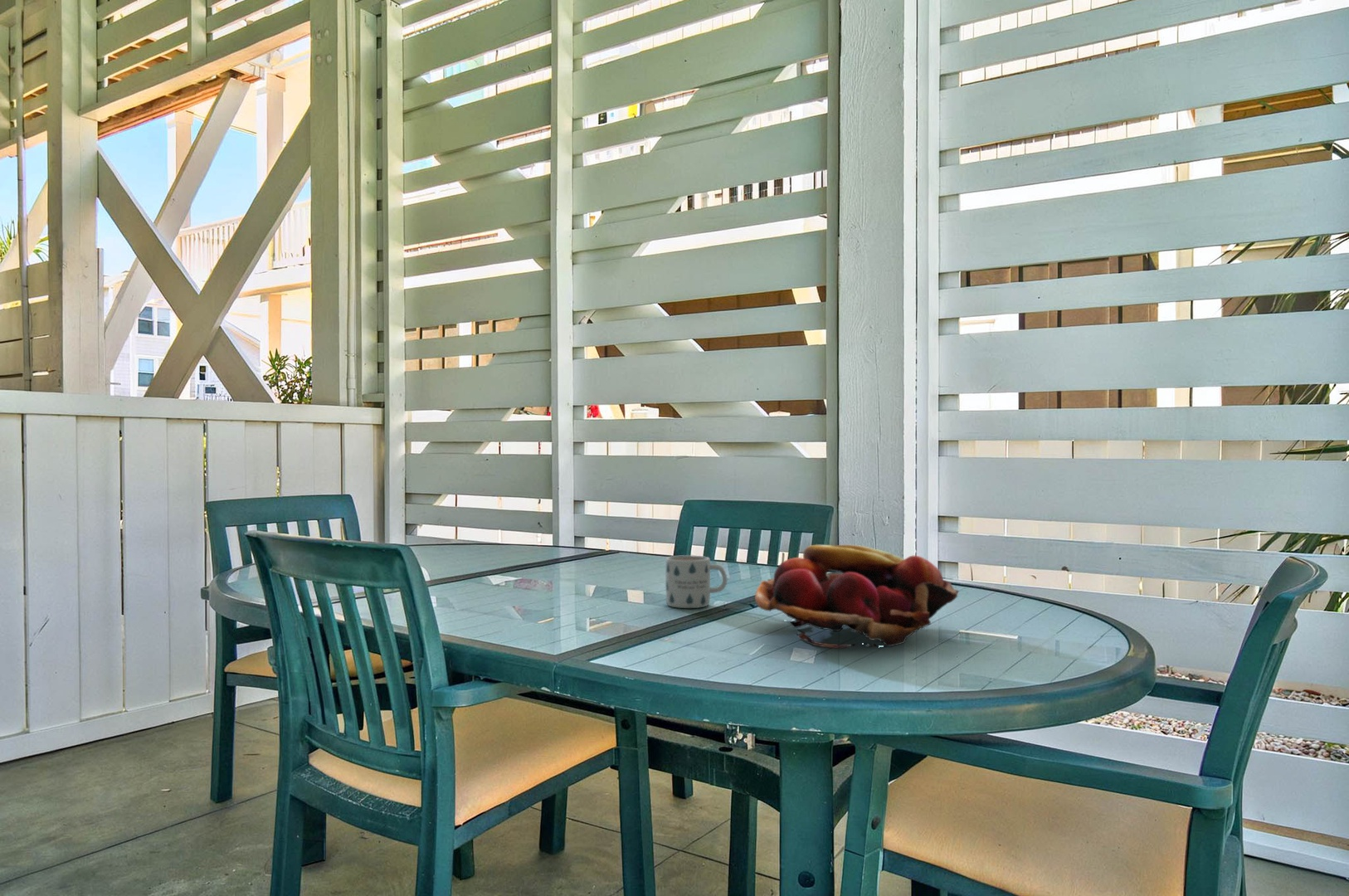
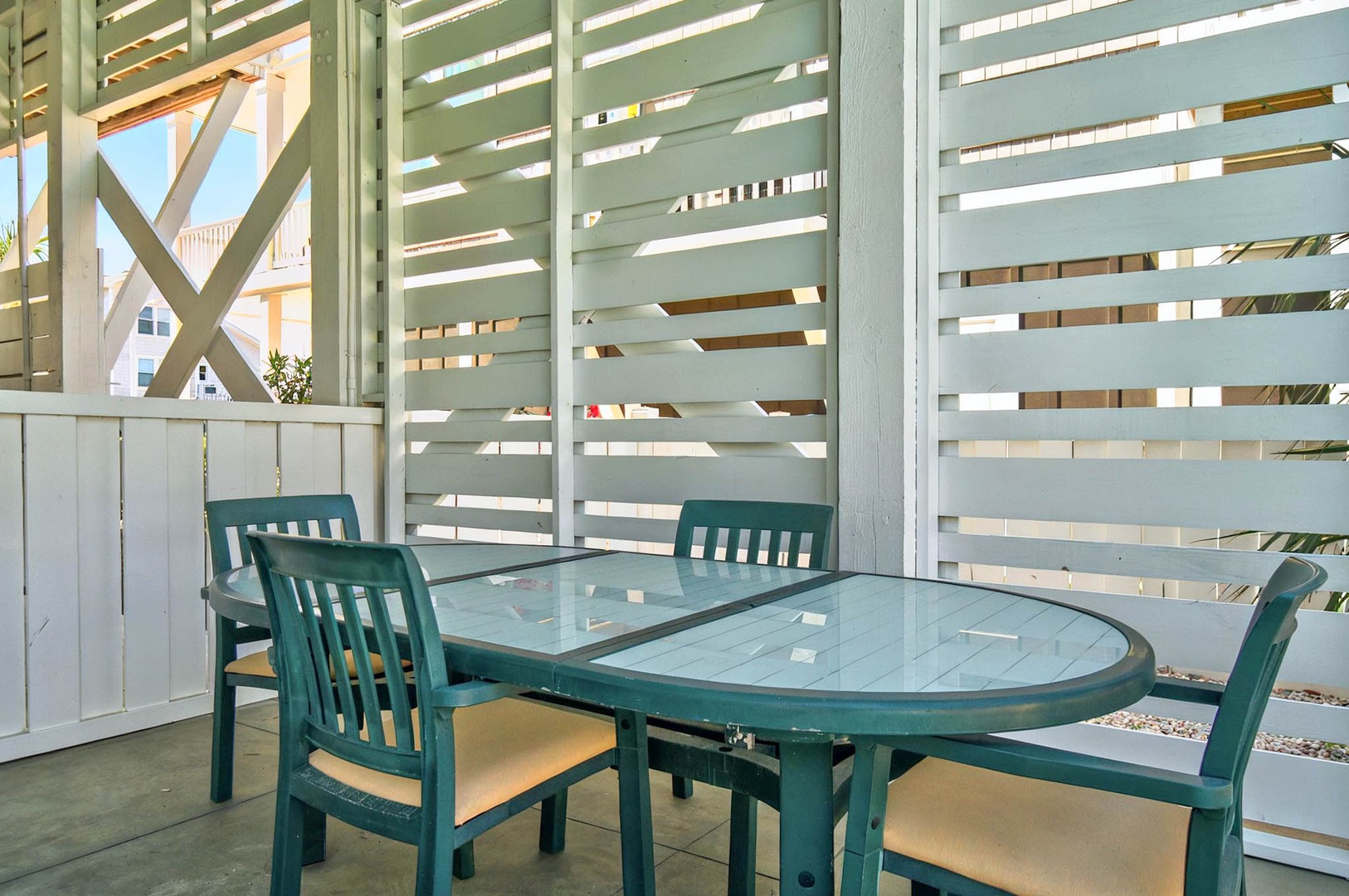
- mug (696, 581)
- fruit basket (850, 589)
